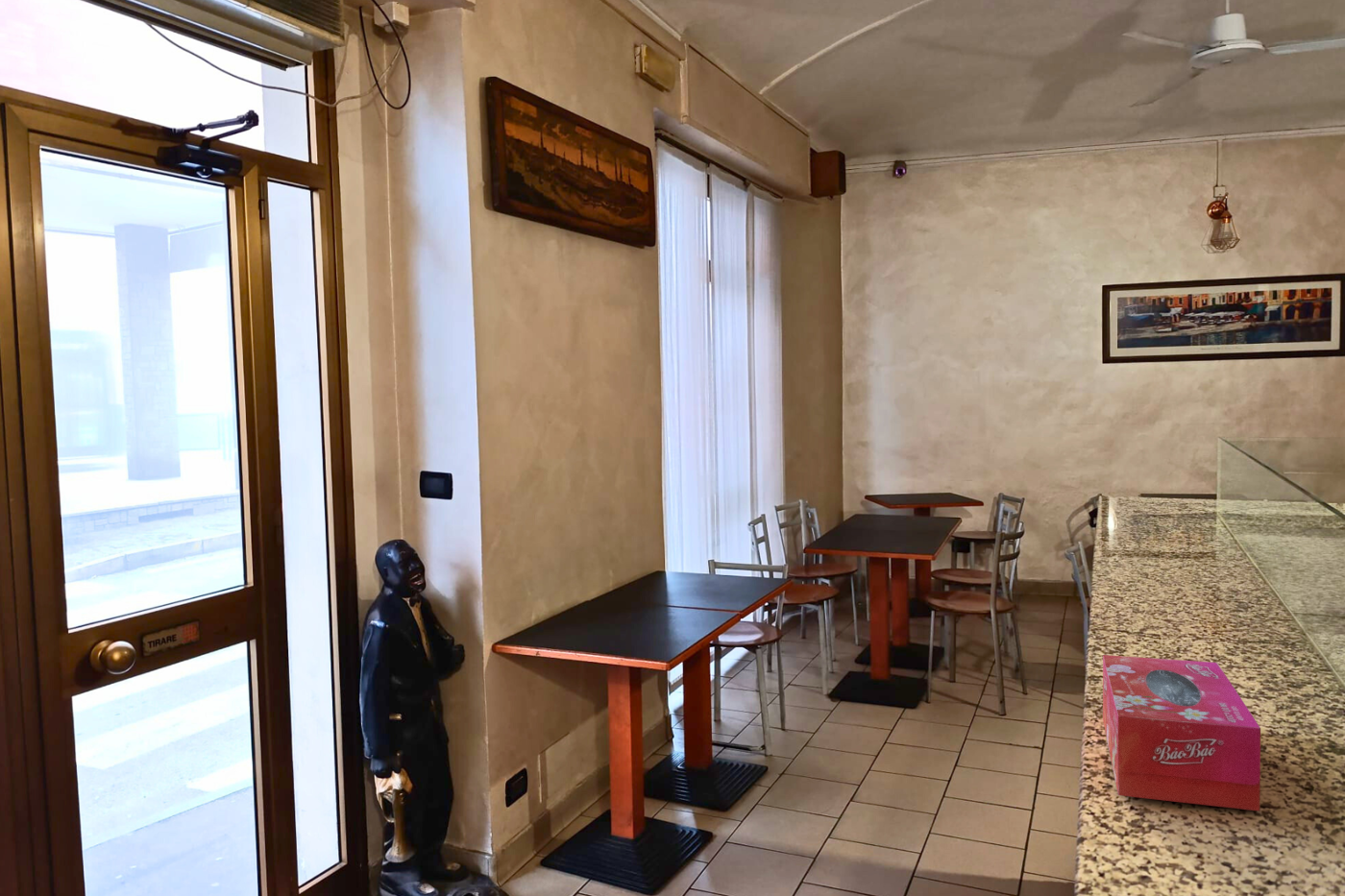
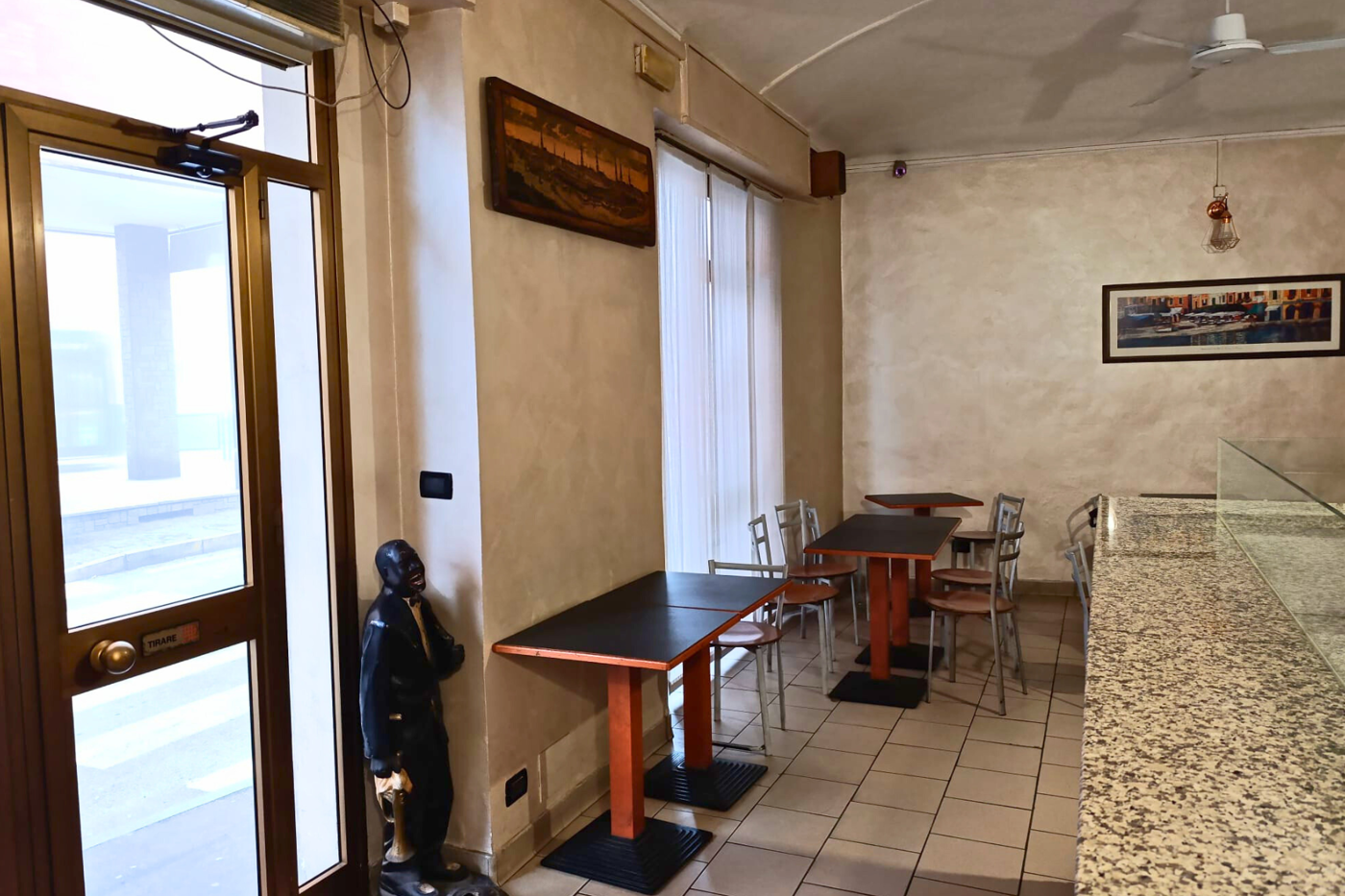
- tissue box (1171, 723)
